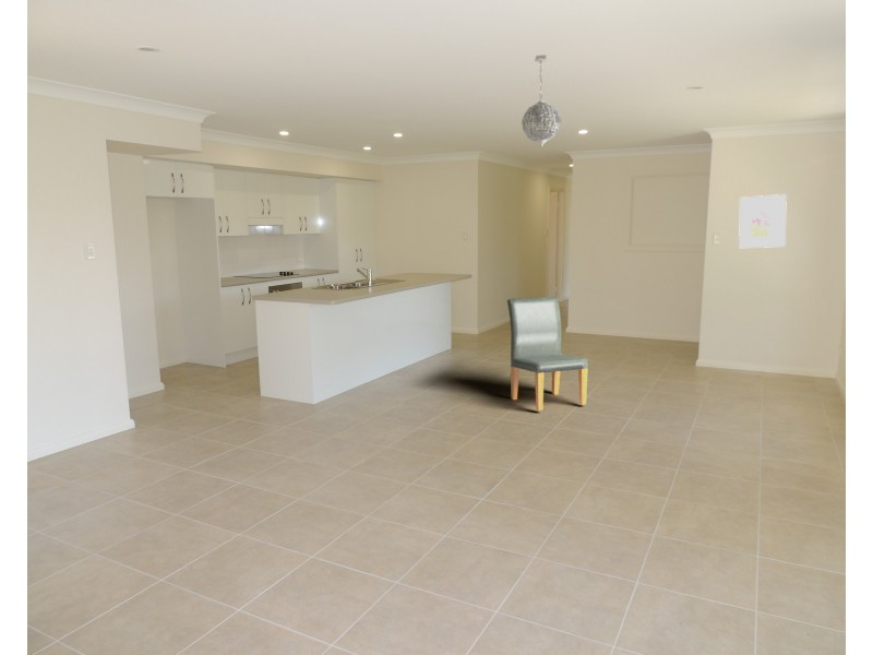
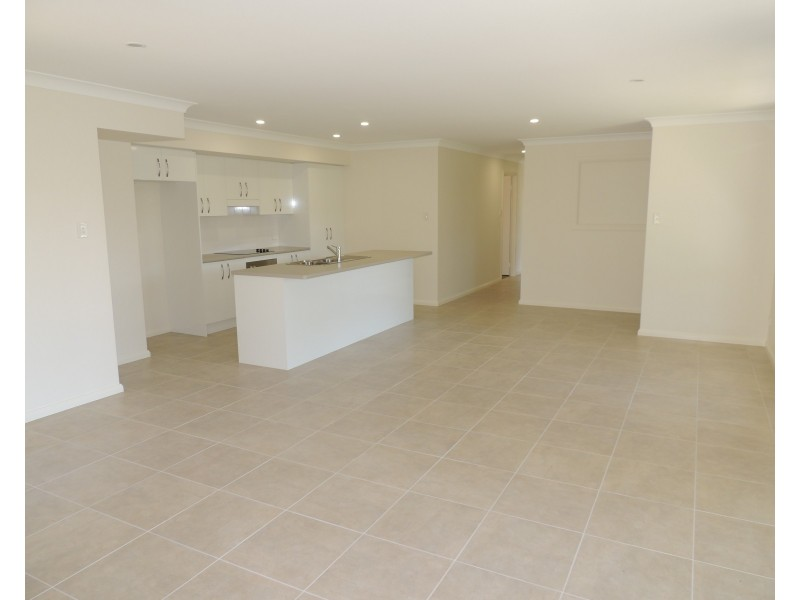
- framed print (762, 222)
- dining chair (546, 350)
- pendant light (540, 103)
